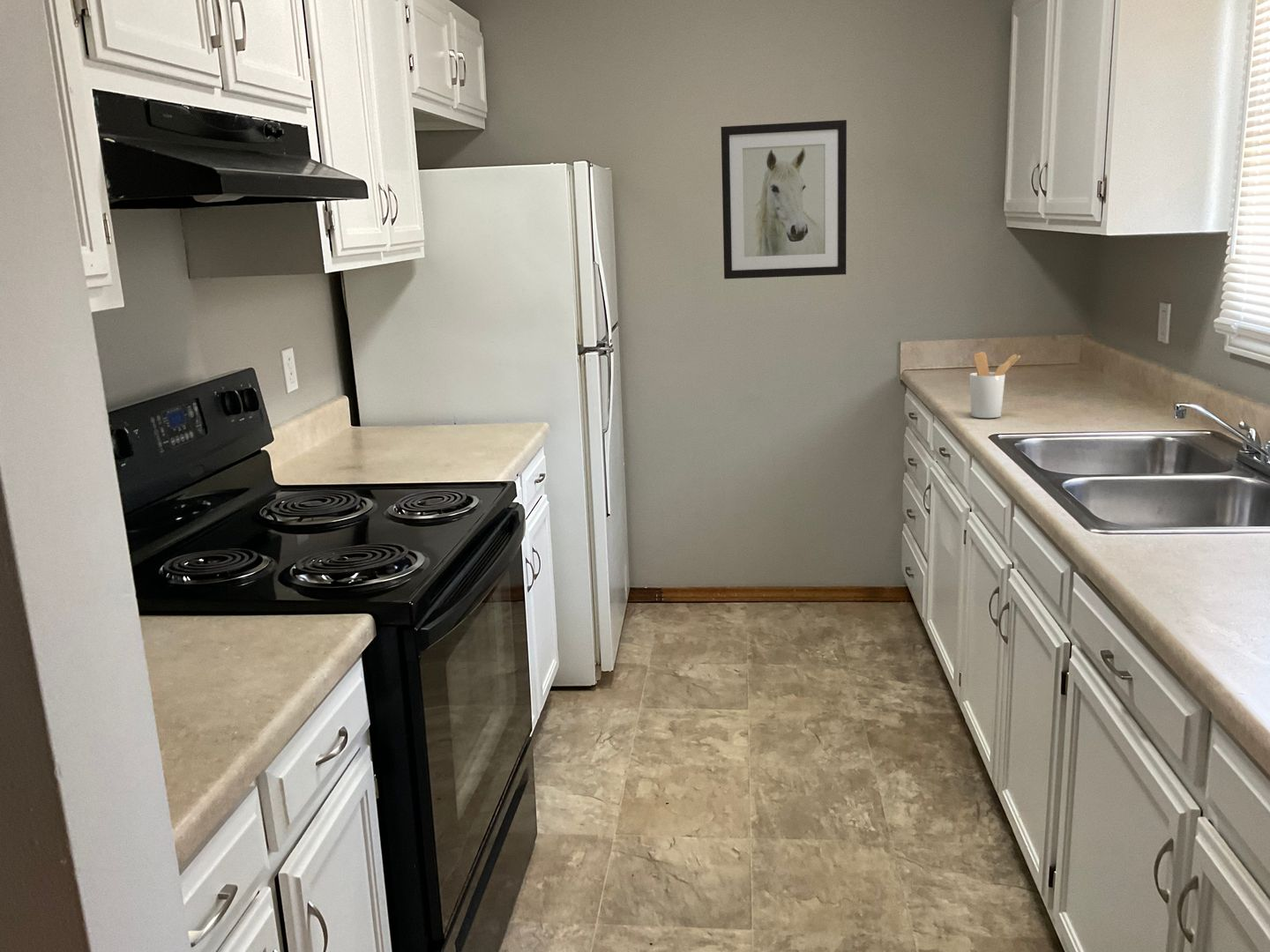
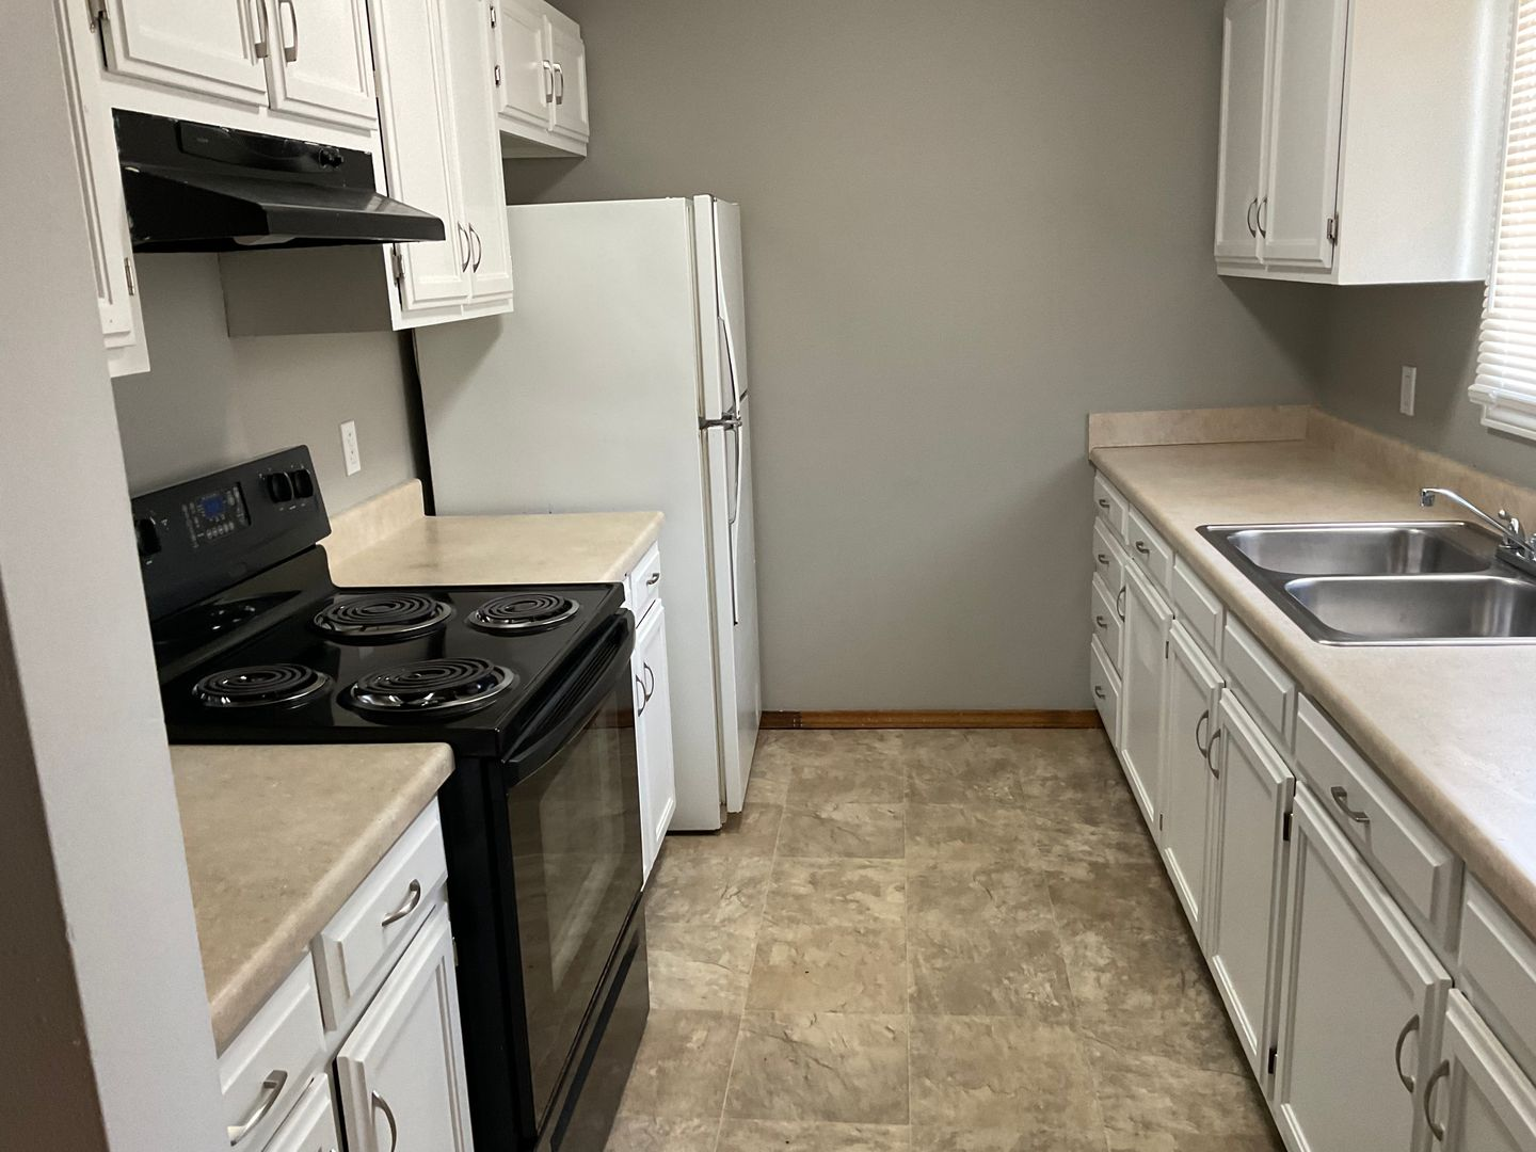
- utensil holder (995, 384)
- wall art (783, 201)
